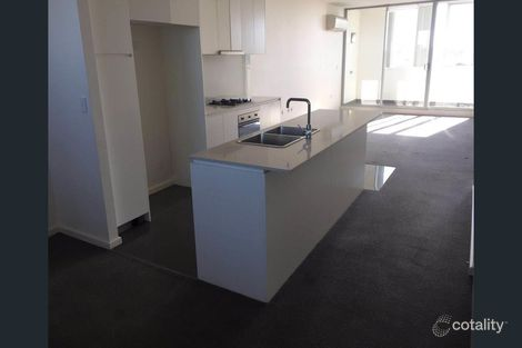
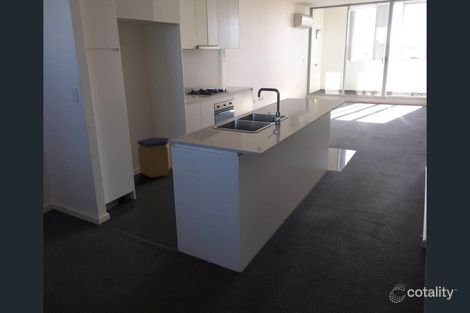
+ trash can (156, 157)
